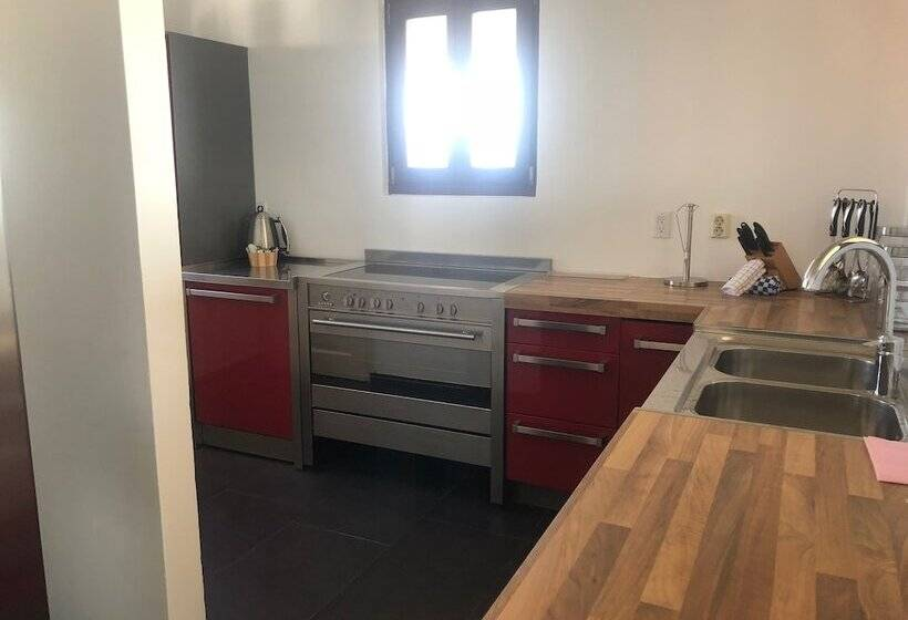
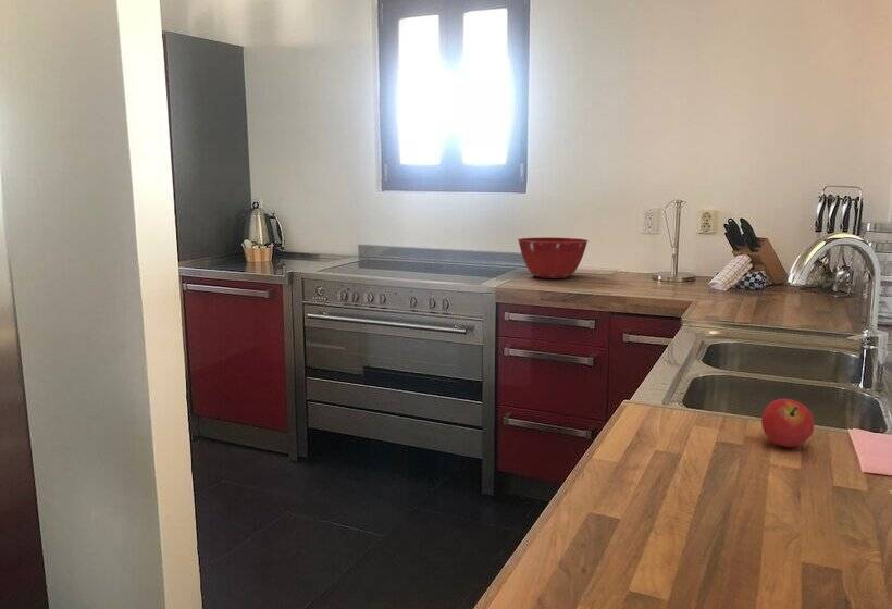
+ mixing bowl (552, 258)
+ fruit (788, 422)
